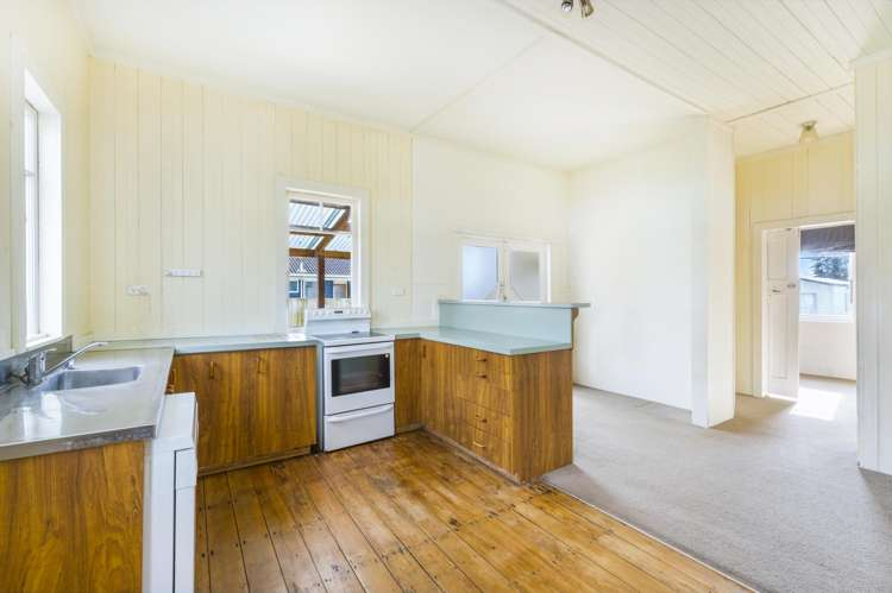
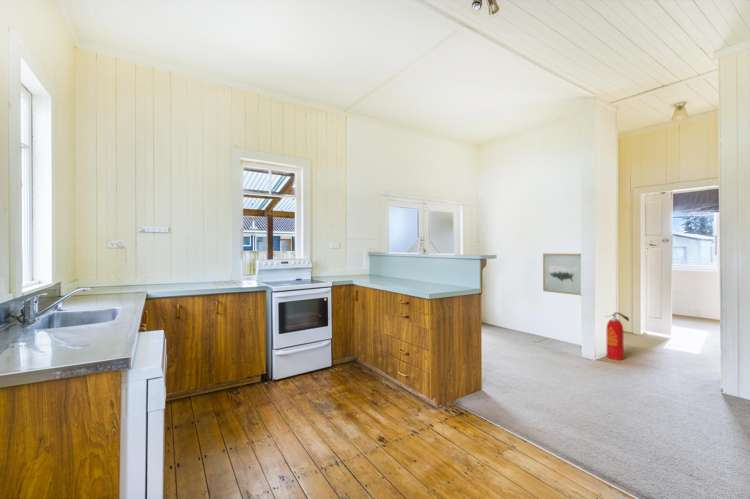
+ fire extinguisher (616, 335)
+ wall art (563, 273)
